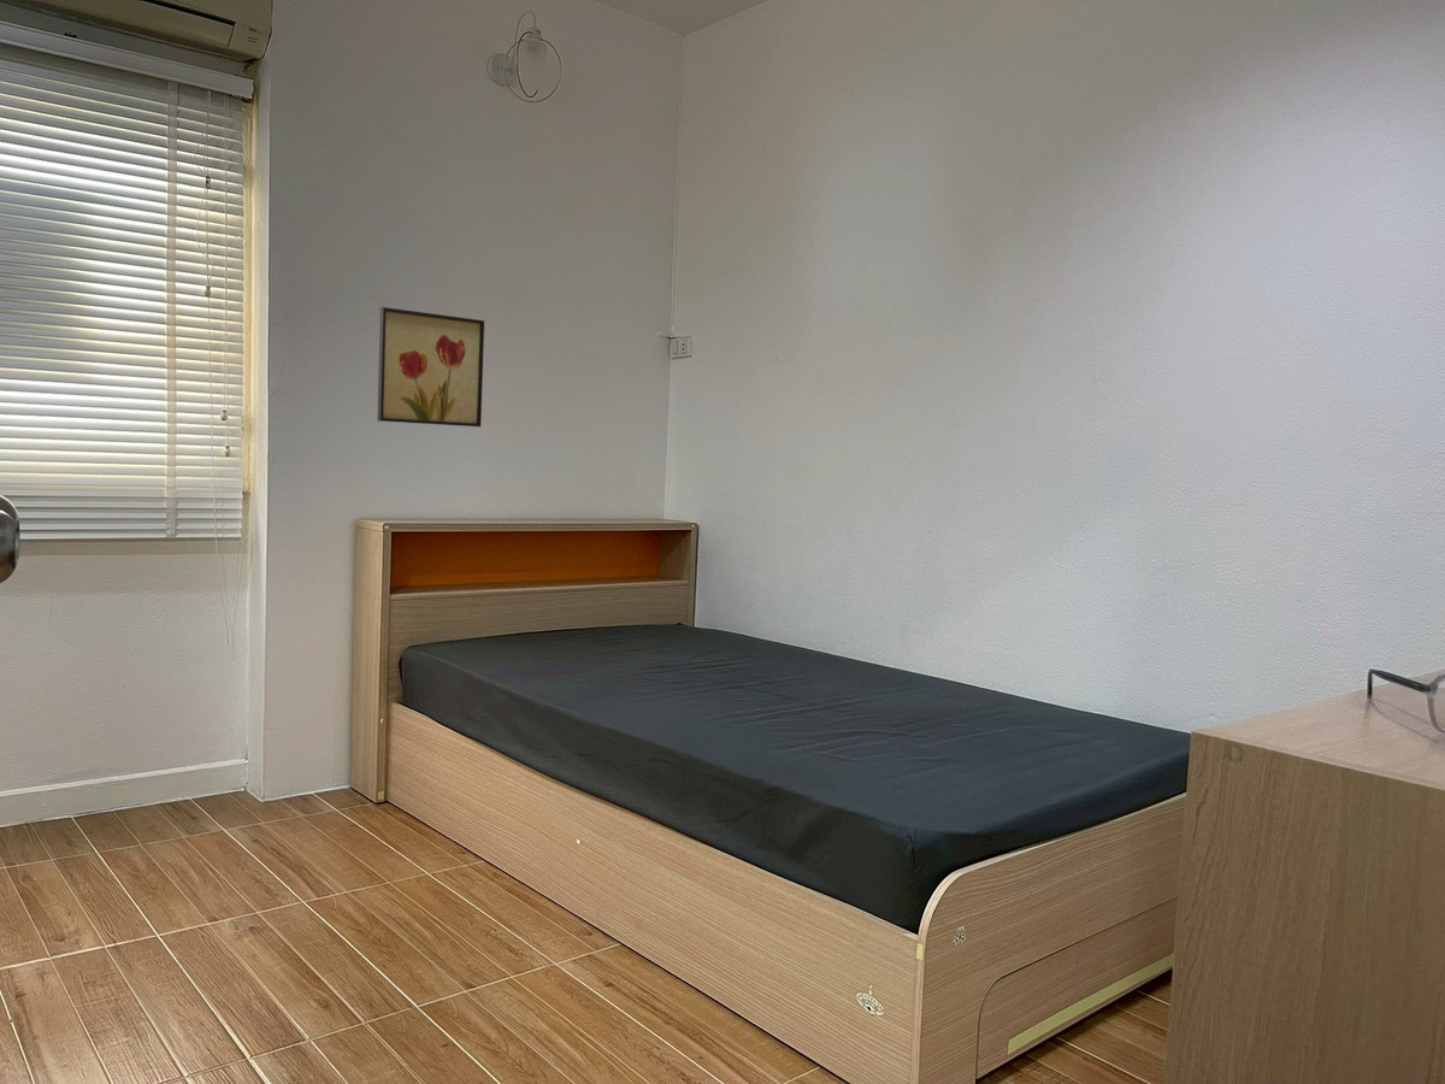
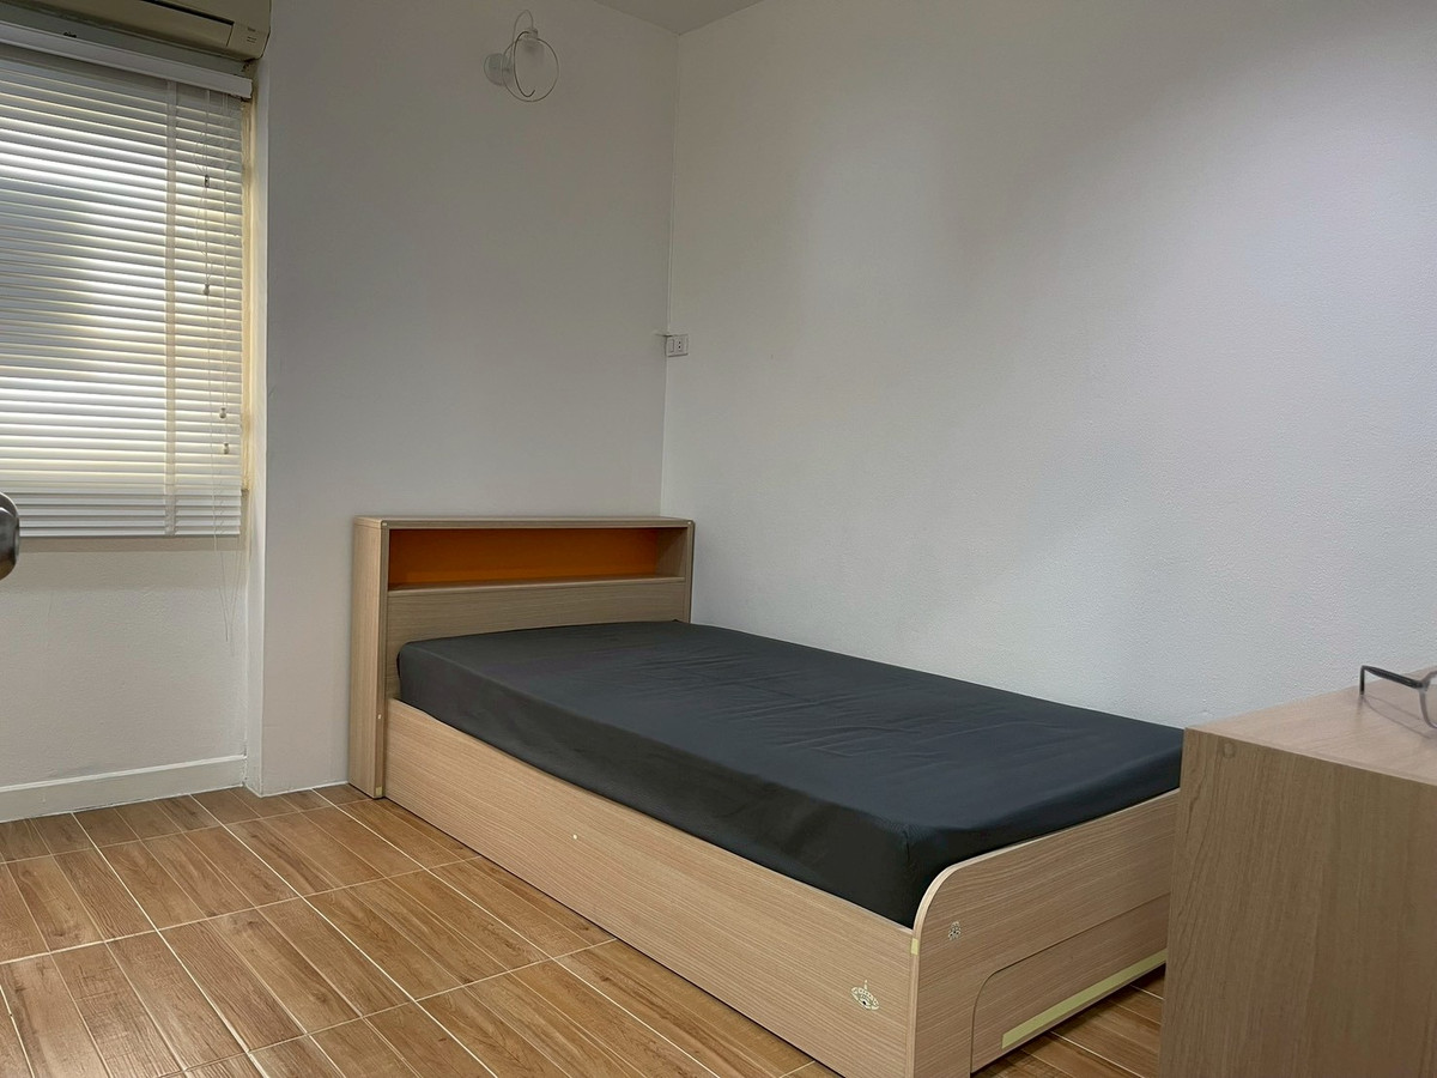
- wall art (431, 369)
